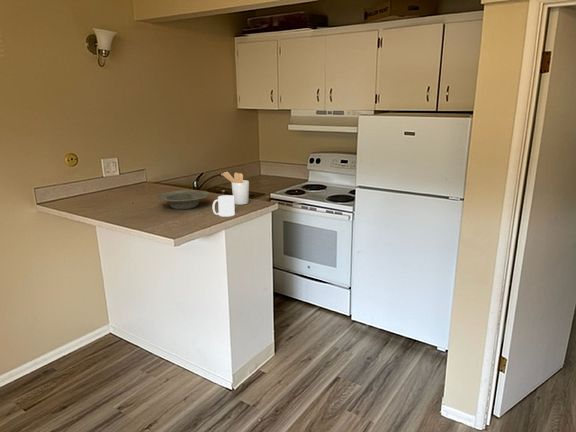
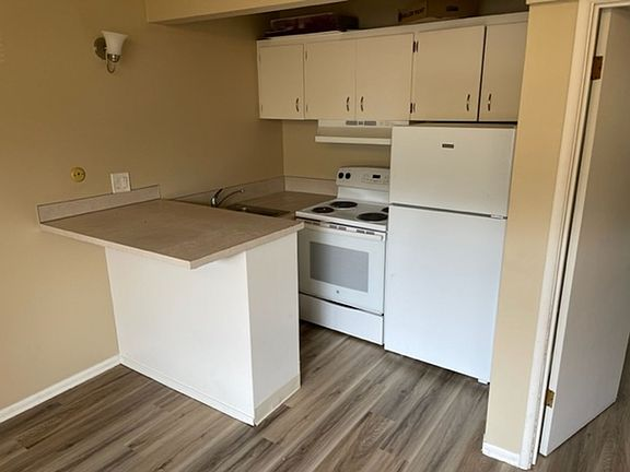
- utensil holder (235, 187)
- bowl (184, 200)
- mug (223, 206)
